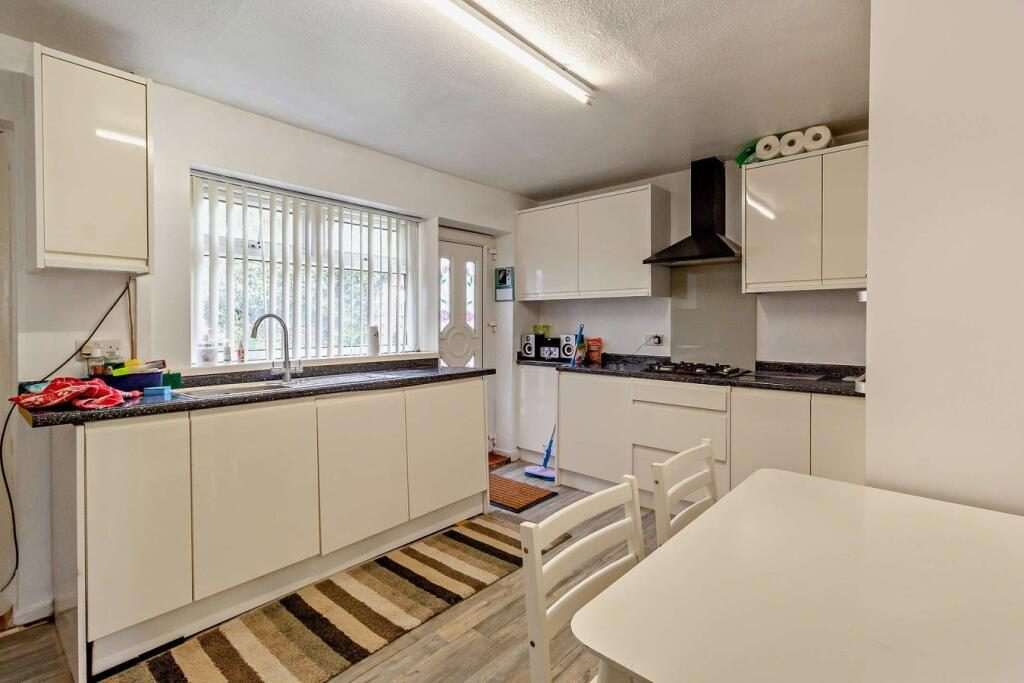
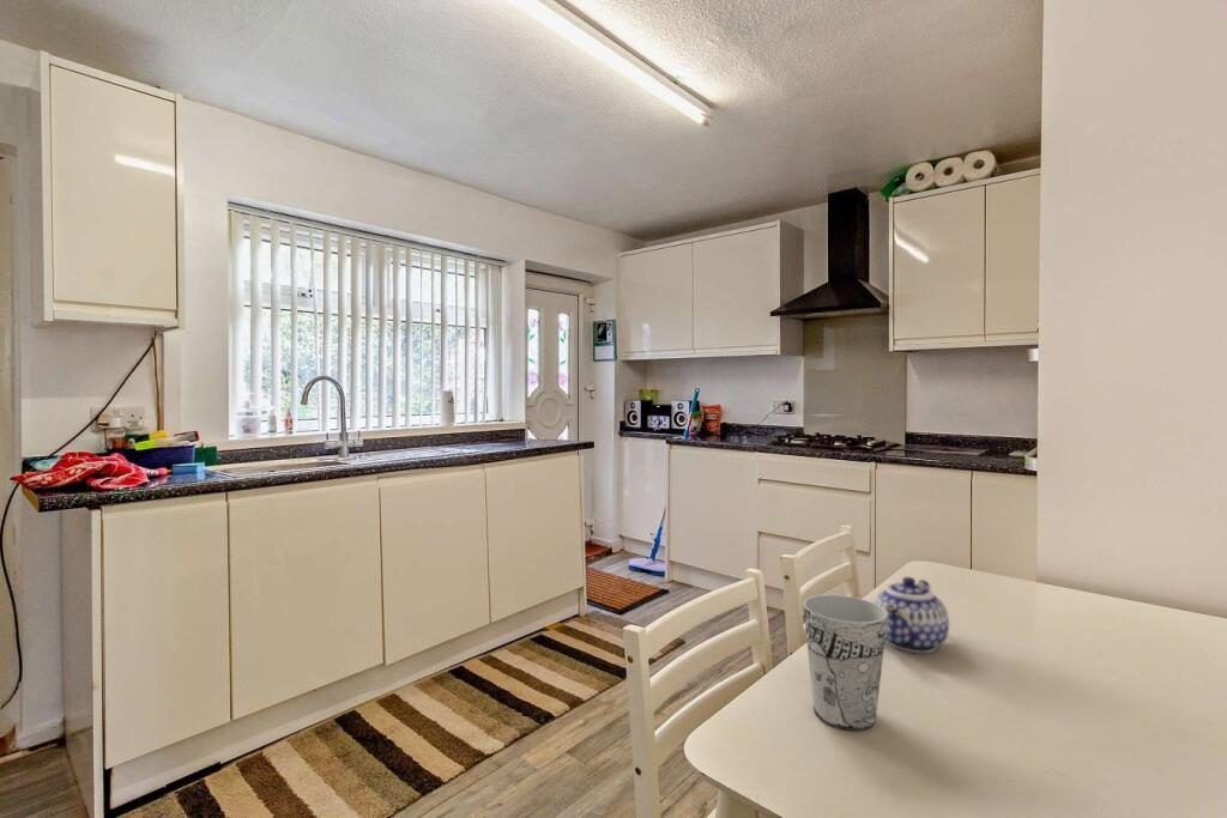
+ teapot (909, 610)
+ cup (844, 660)
